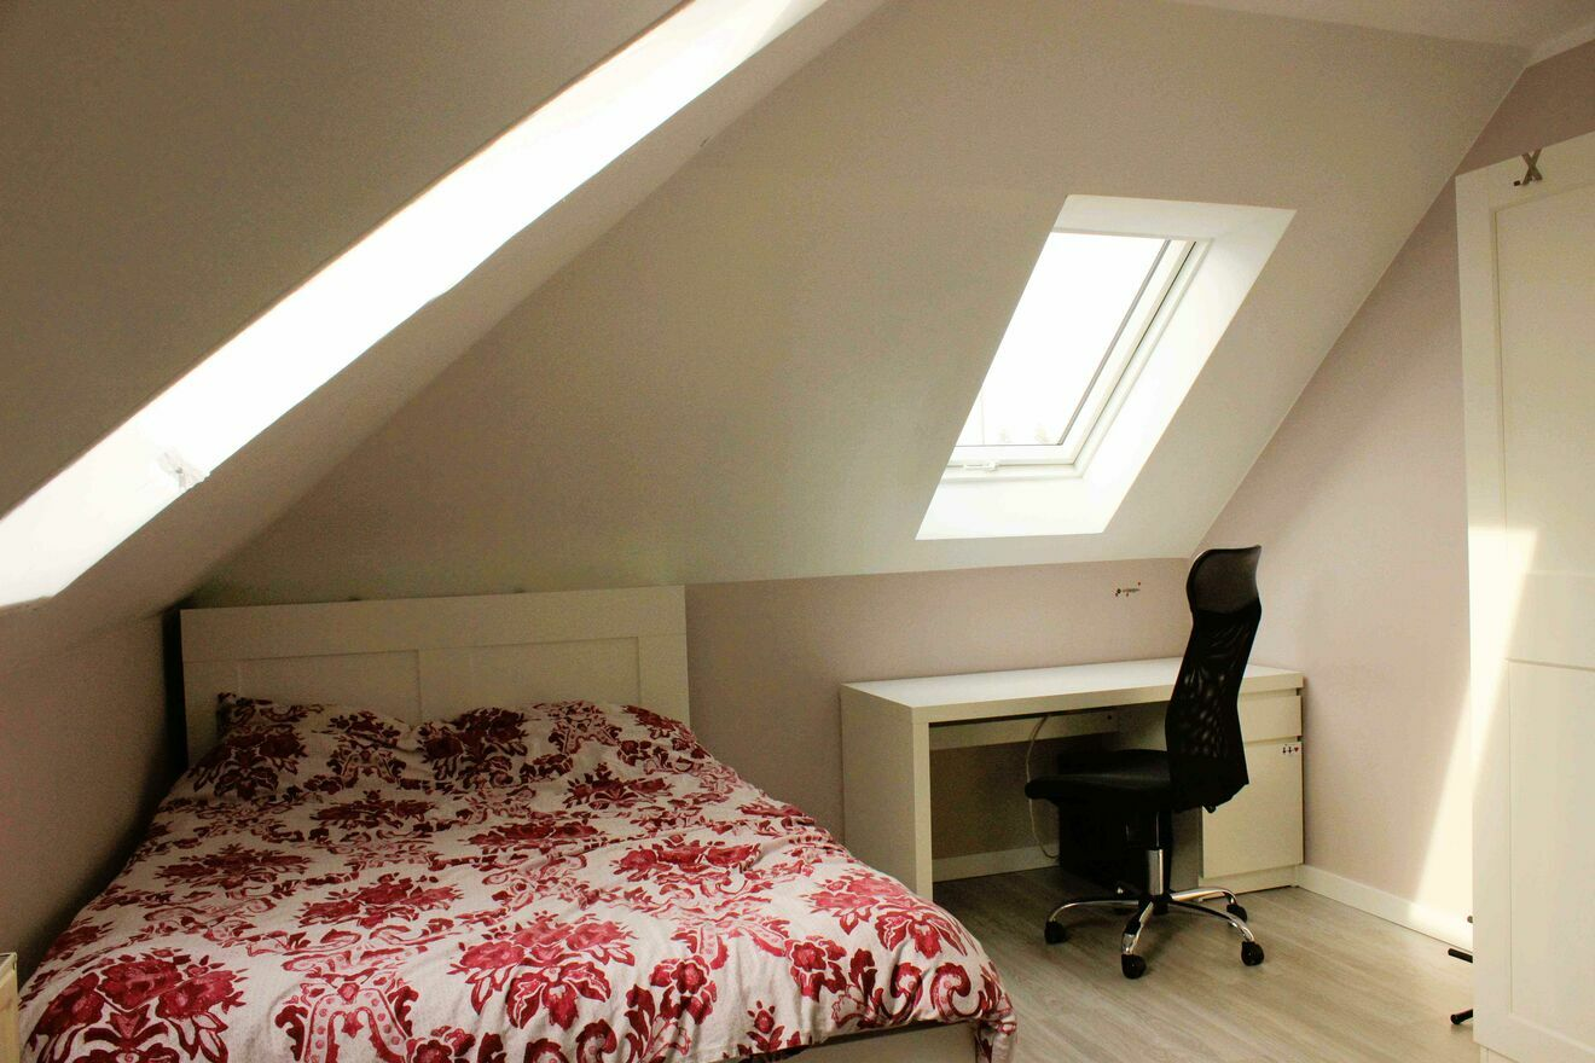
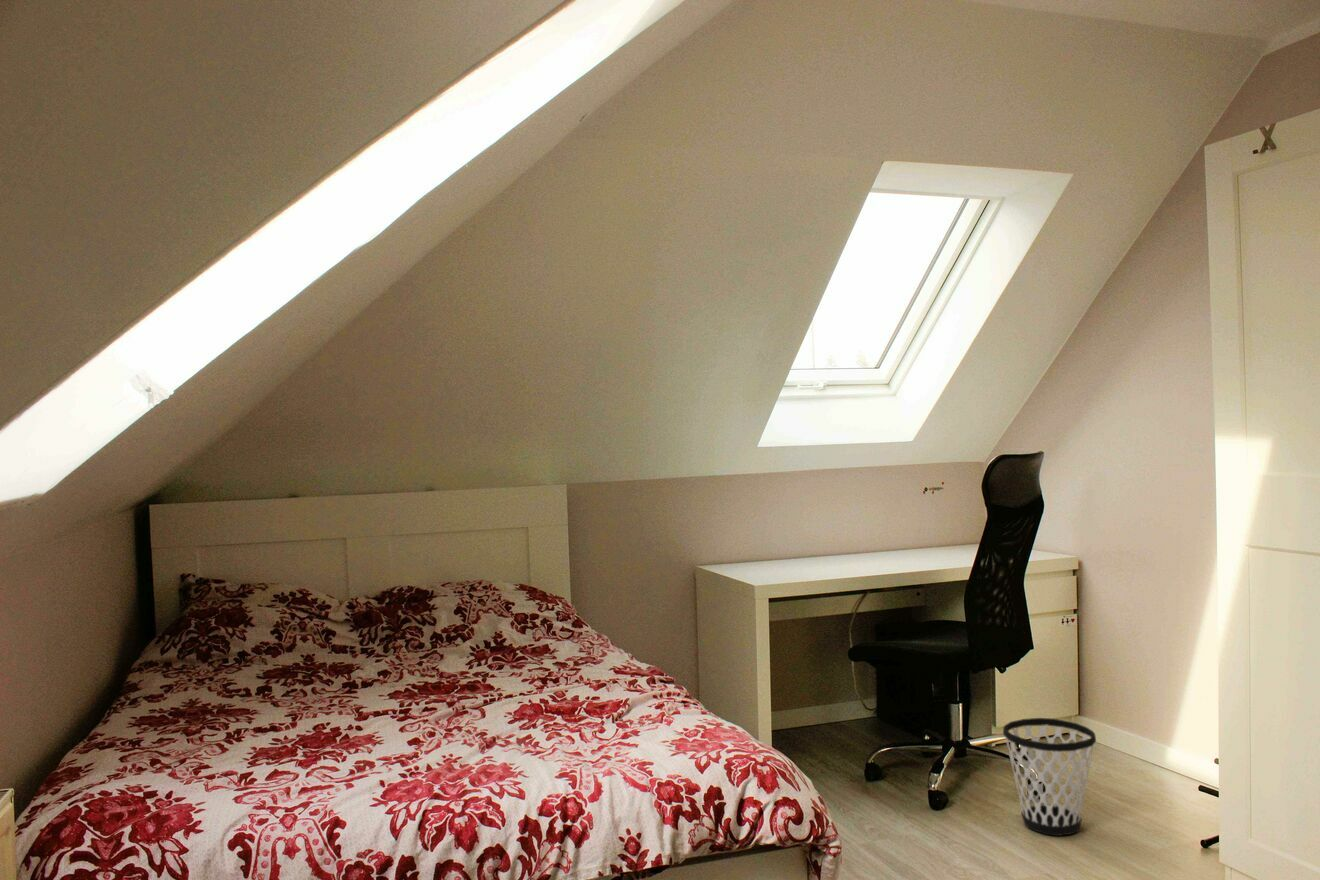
+ wastebasket (1048, 779)
